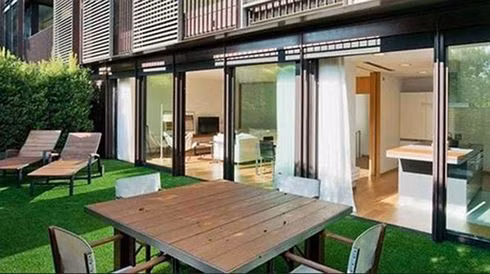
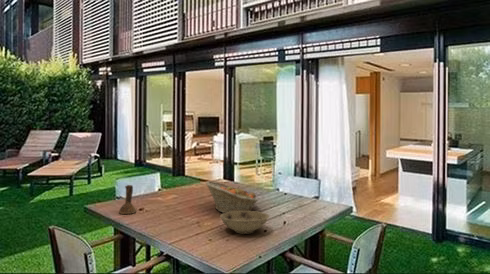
+ fruit basket (231, 195)
+ pitcher (127, 199)
+ bowl (244, 223)
